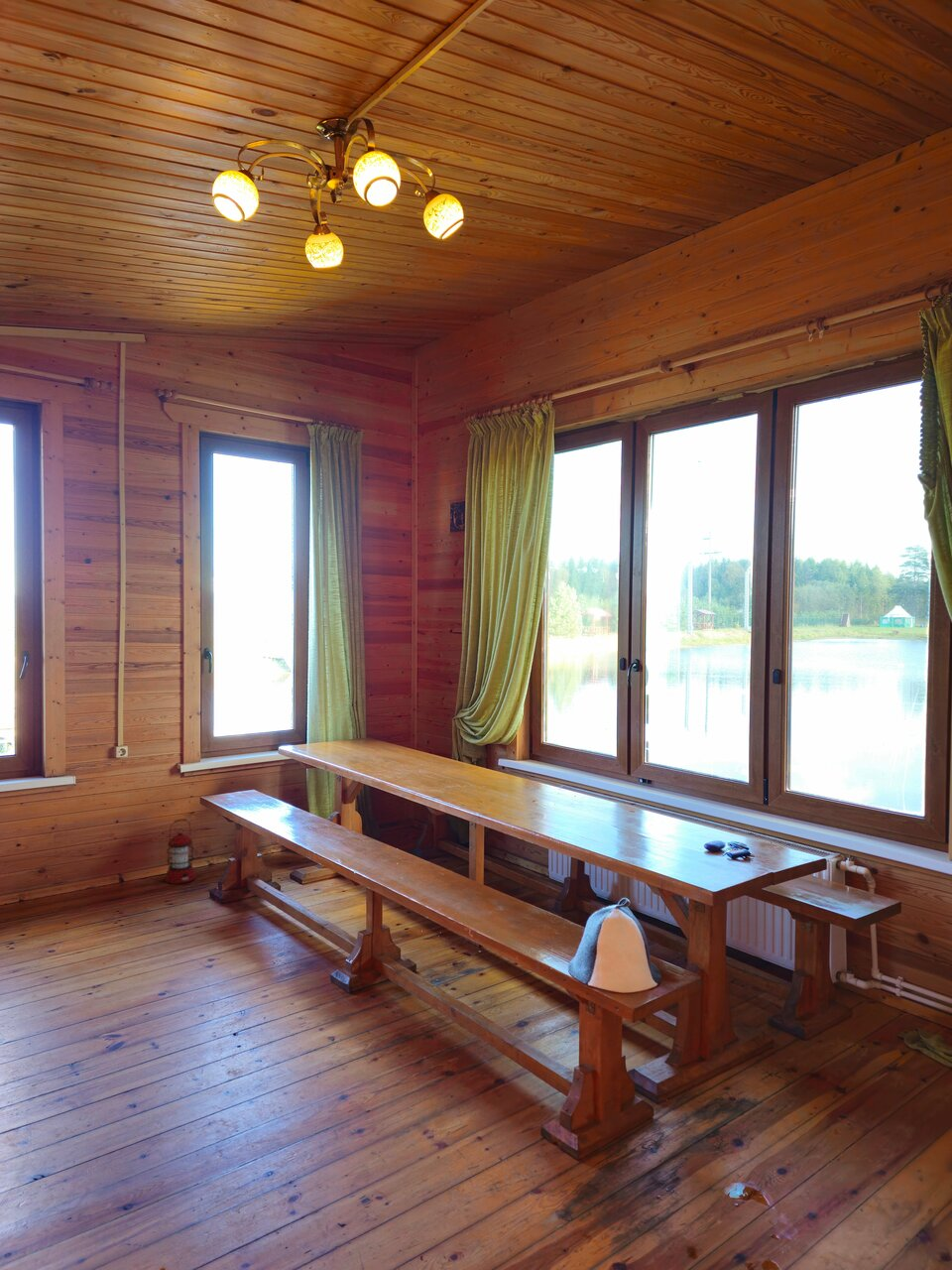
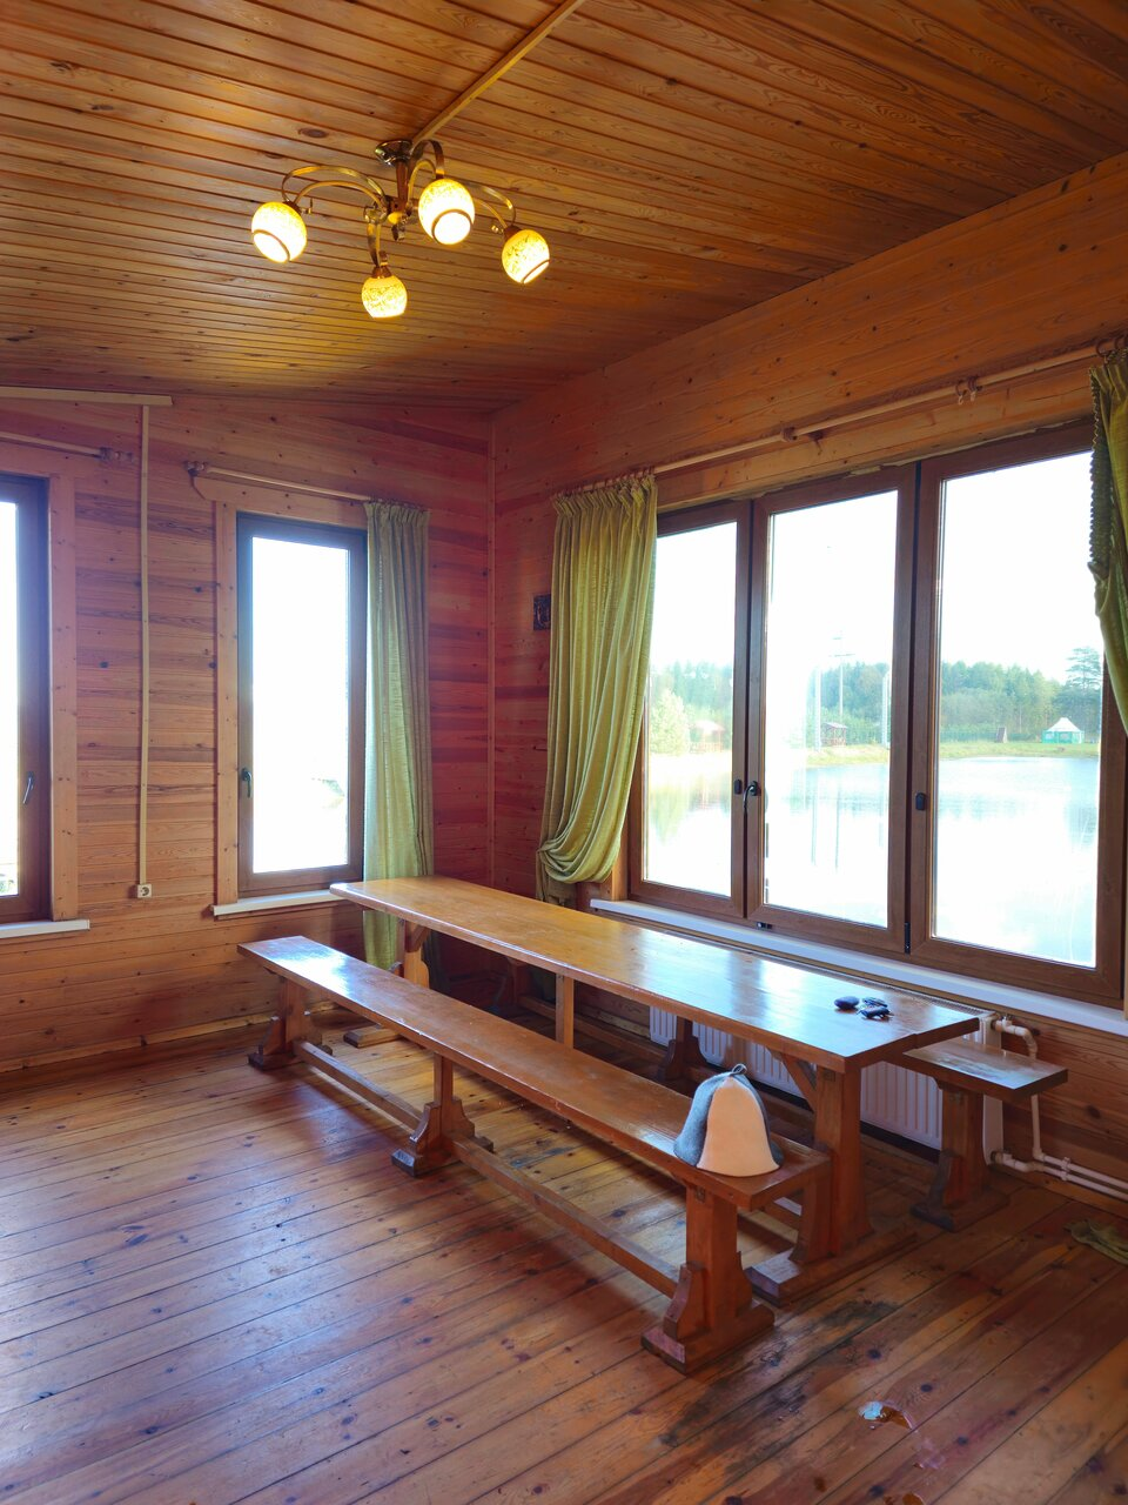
- lantern (179, 848)
